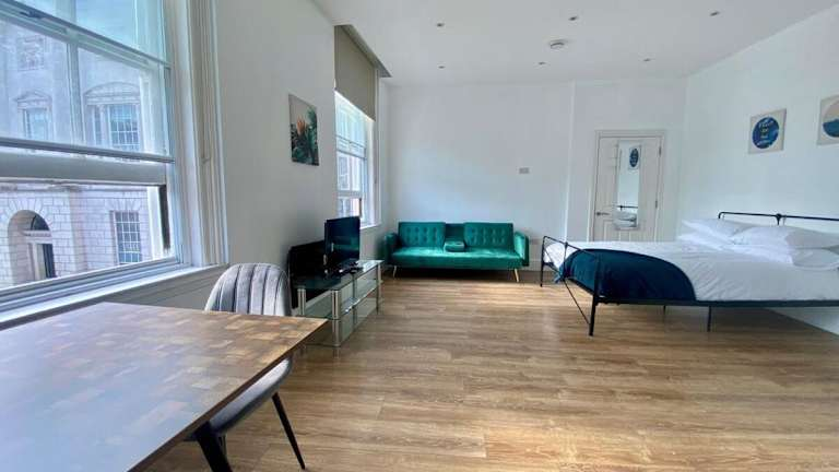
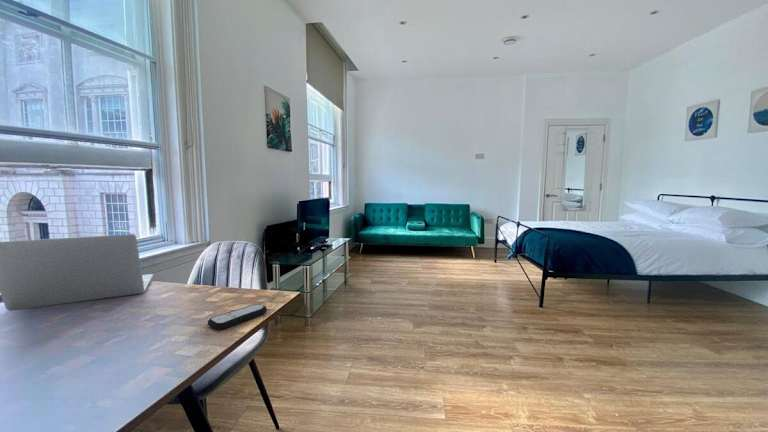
+ remote control (239, 315)
+ laptop (85, 263)
